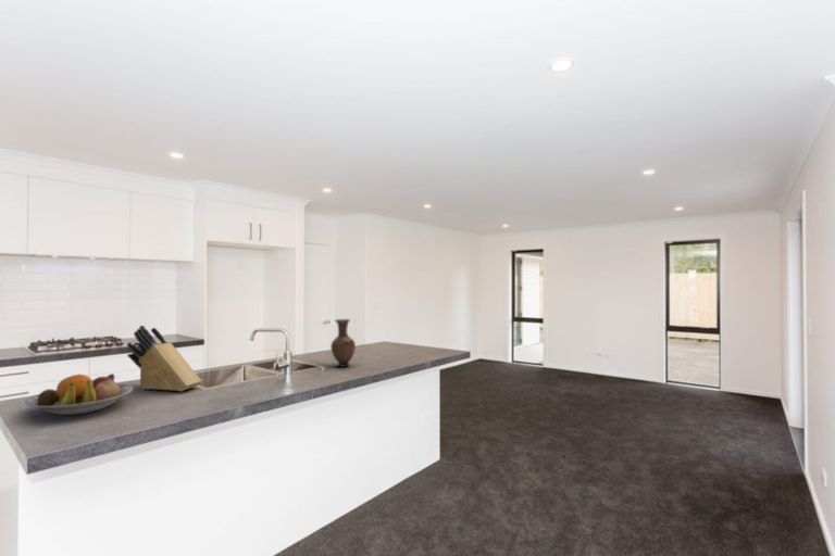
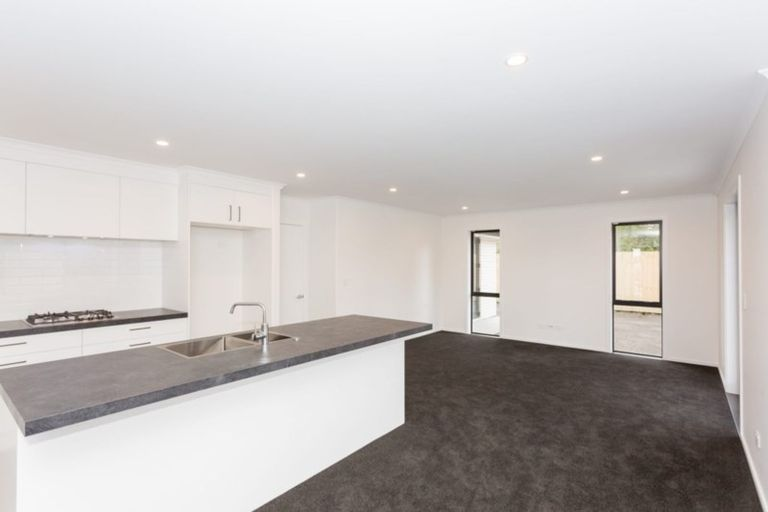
- fruit bowl (82, 390)
- vase (342, 342)
- knife block (163, 356)
